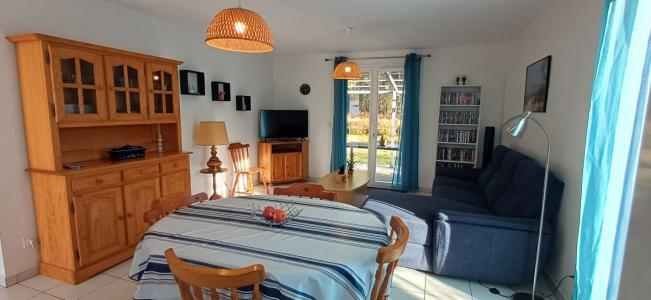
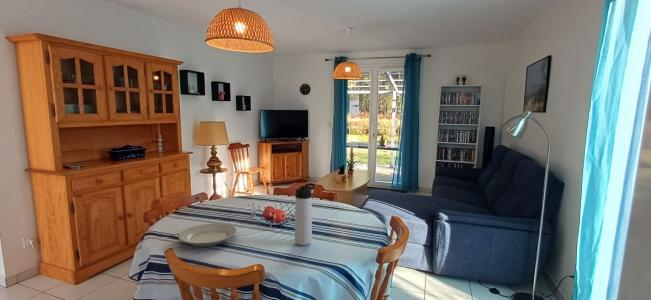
+ plate (208, 235)
+ thermos bottle (305, 213)
